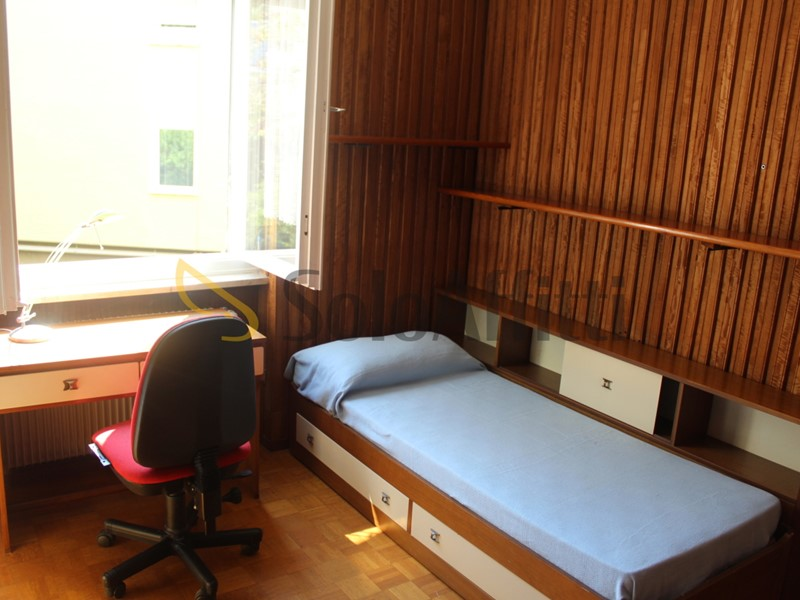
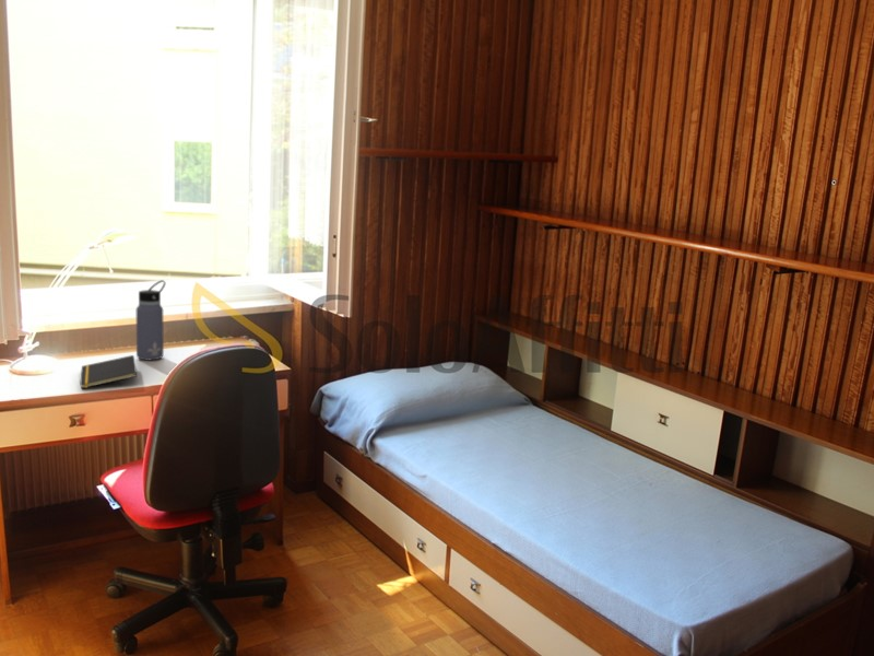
+ water bottle (151, 319)
+ notepad (108, 371)
